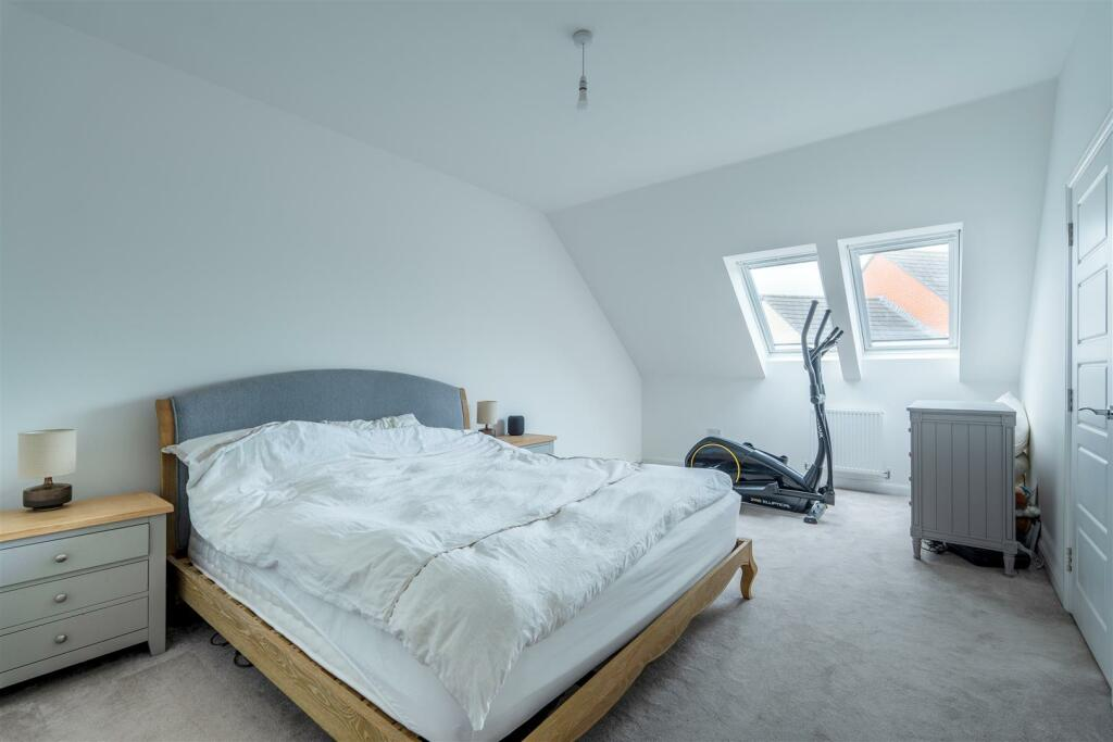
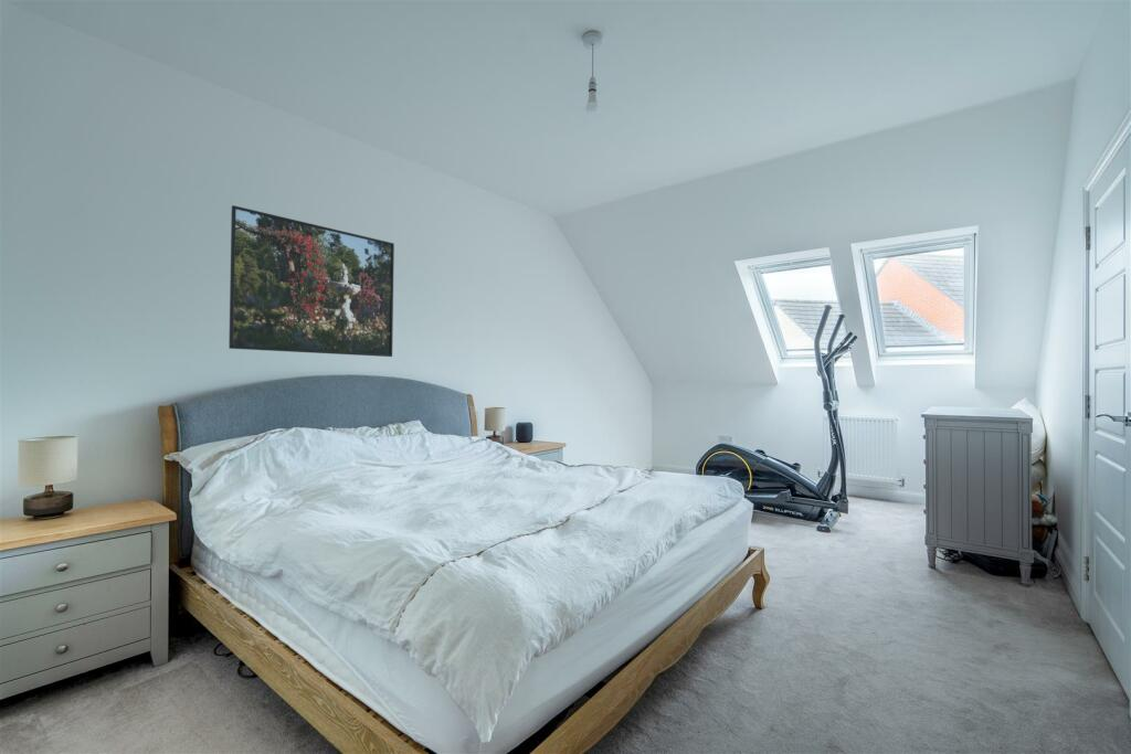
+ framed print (320, 289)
